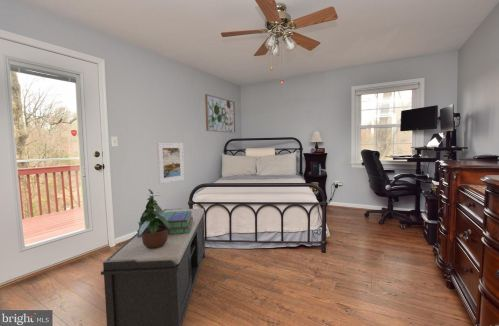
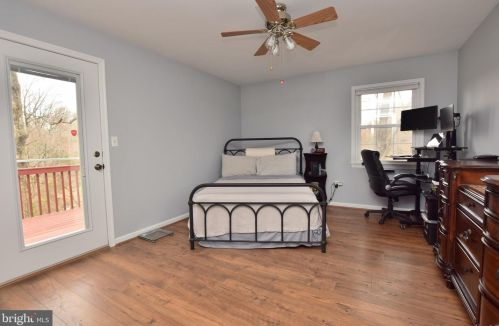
- potted plant (153, 216)
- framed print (171, 162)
- stack of books (167, 220)
- bench (170, 258)
- wall art (222, 115)
